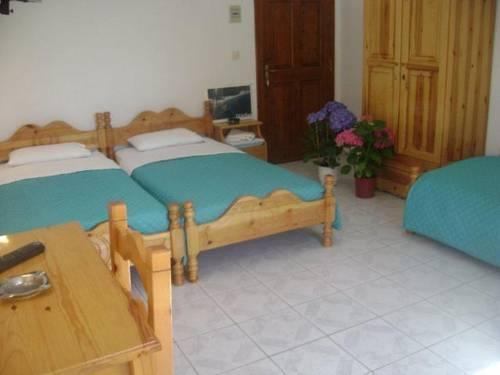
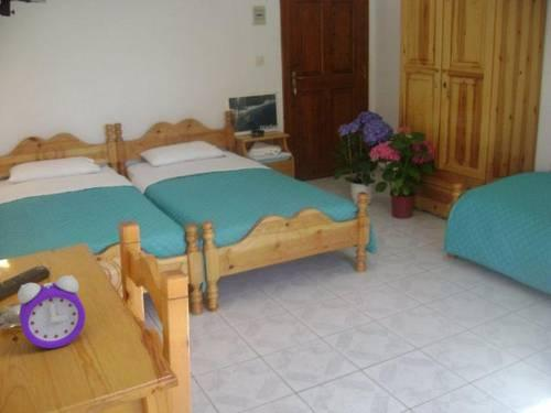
+ alarm clock (52, 311)
